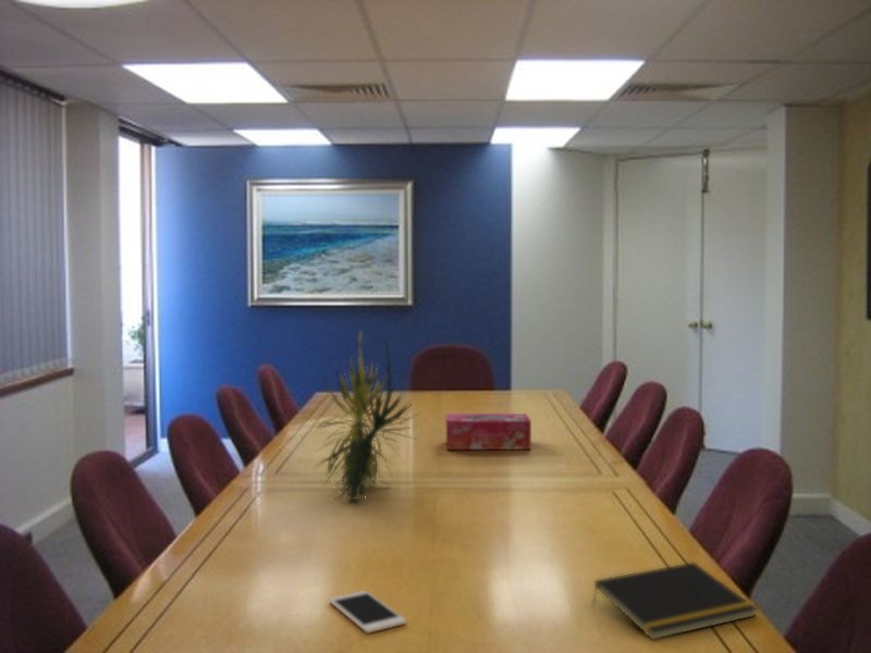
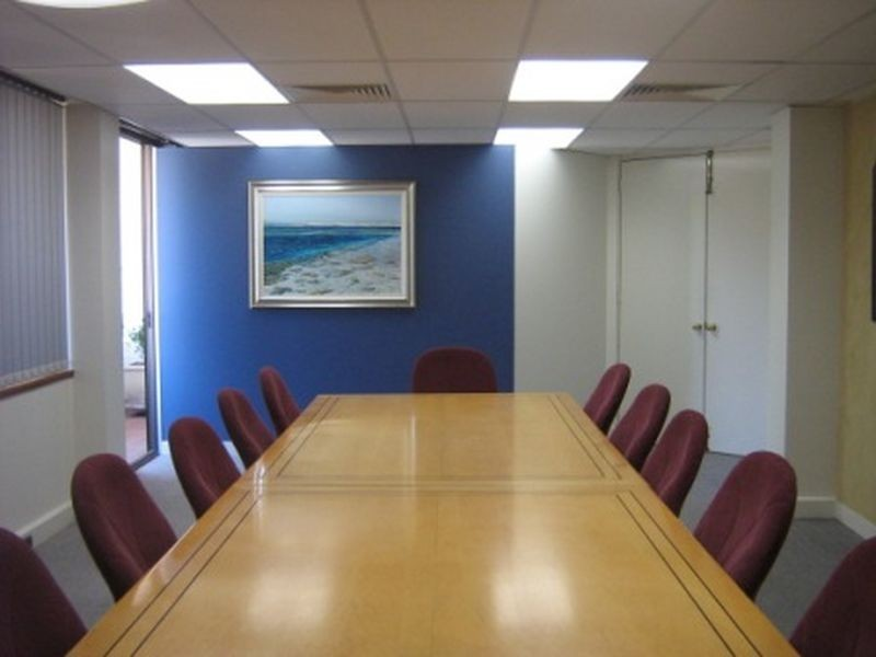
- cell phone (366, 611)
- plant (368, 412)
- tissue box (487, 431)
- notepad (674, 597)
